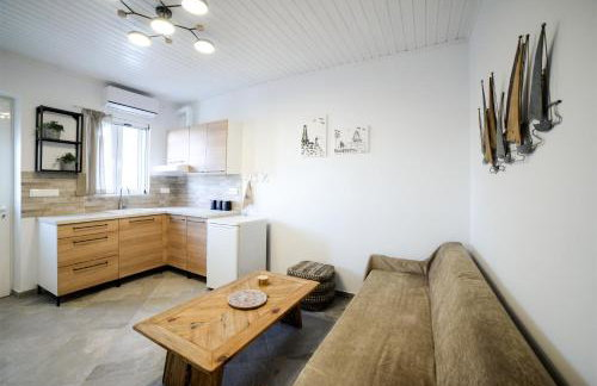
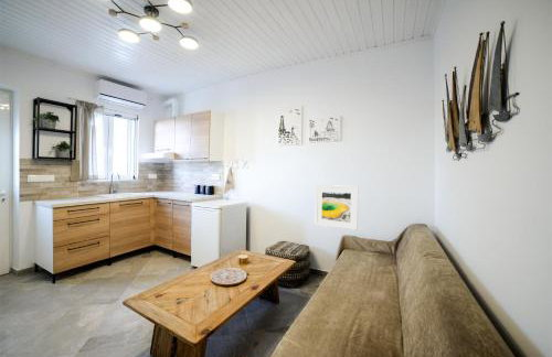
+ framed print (336, 206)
